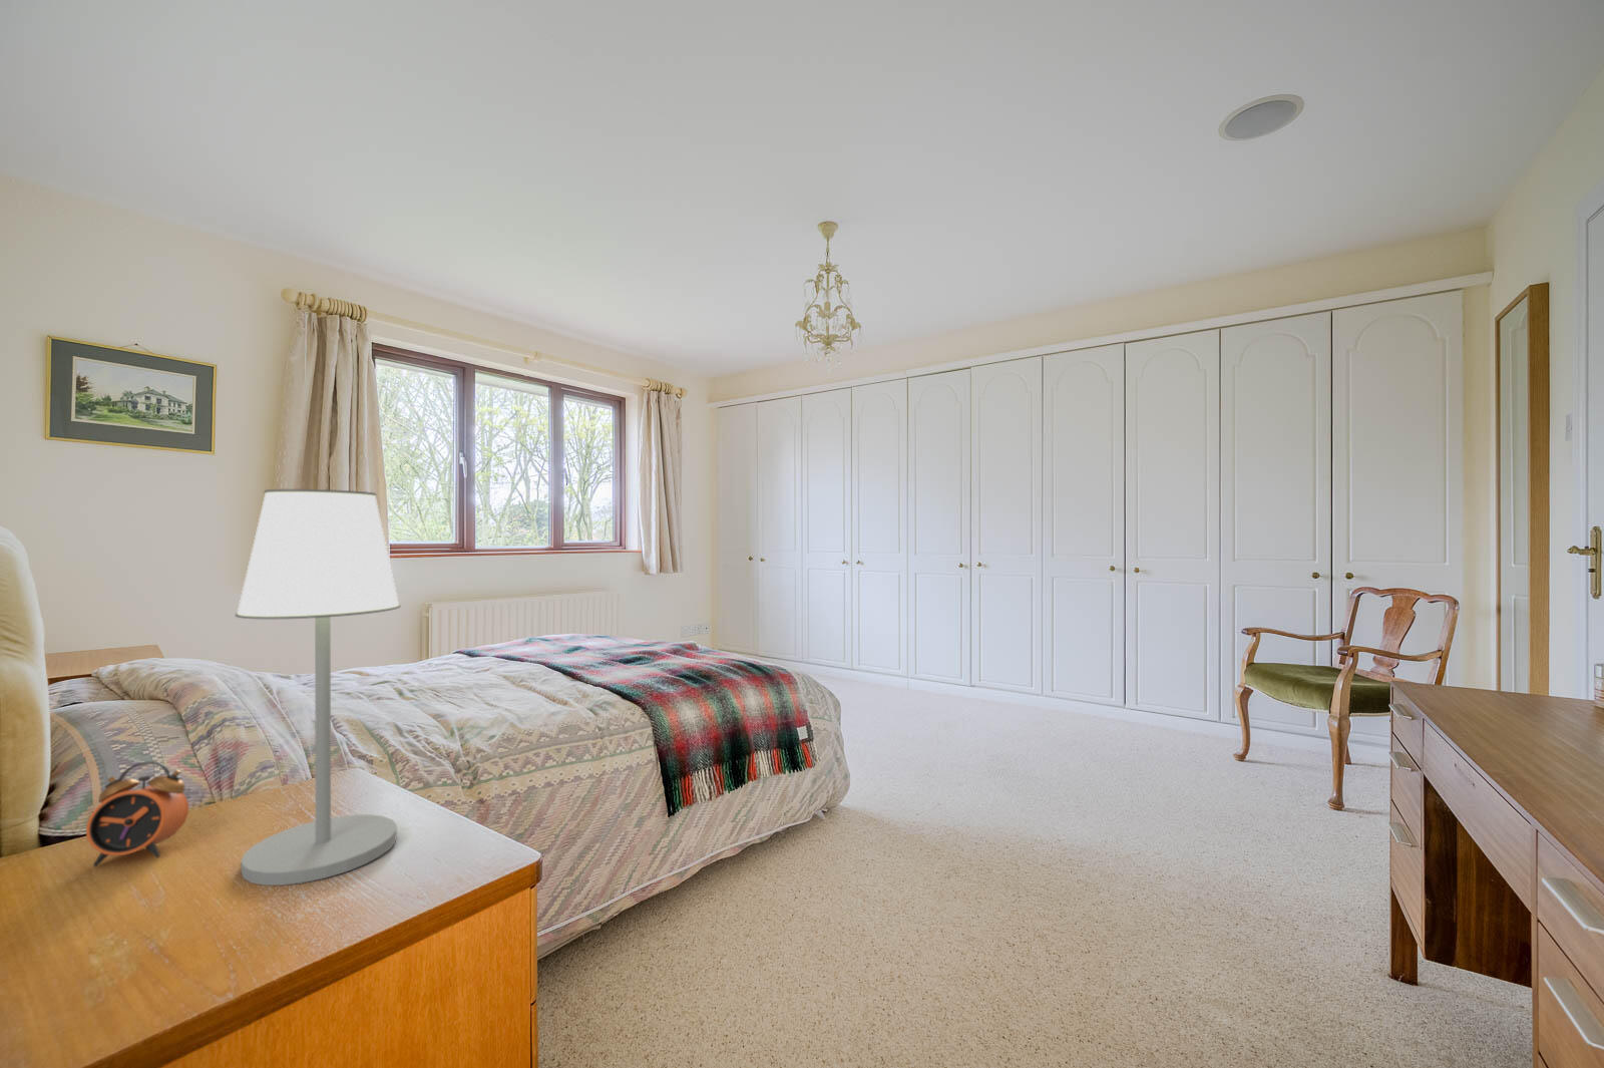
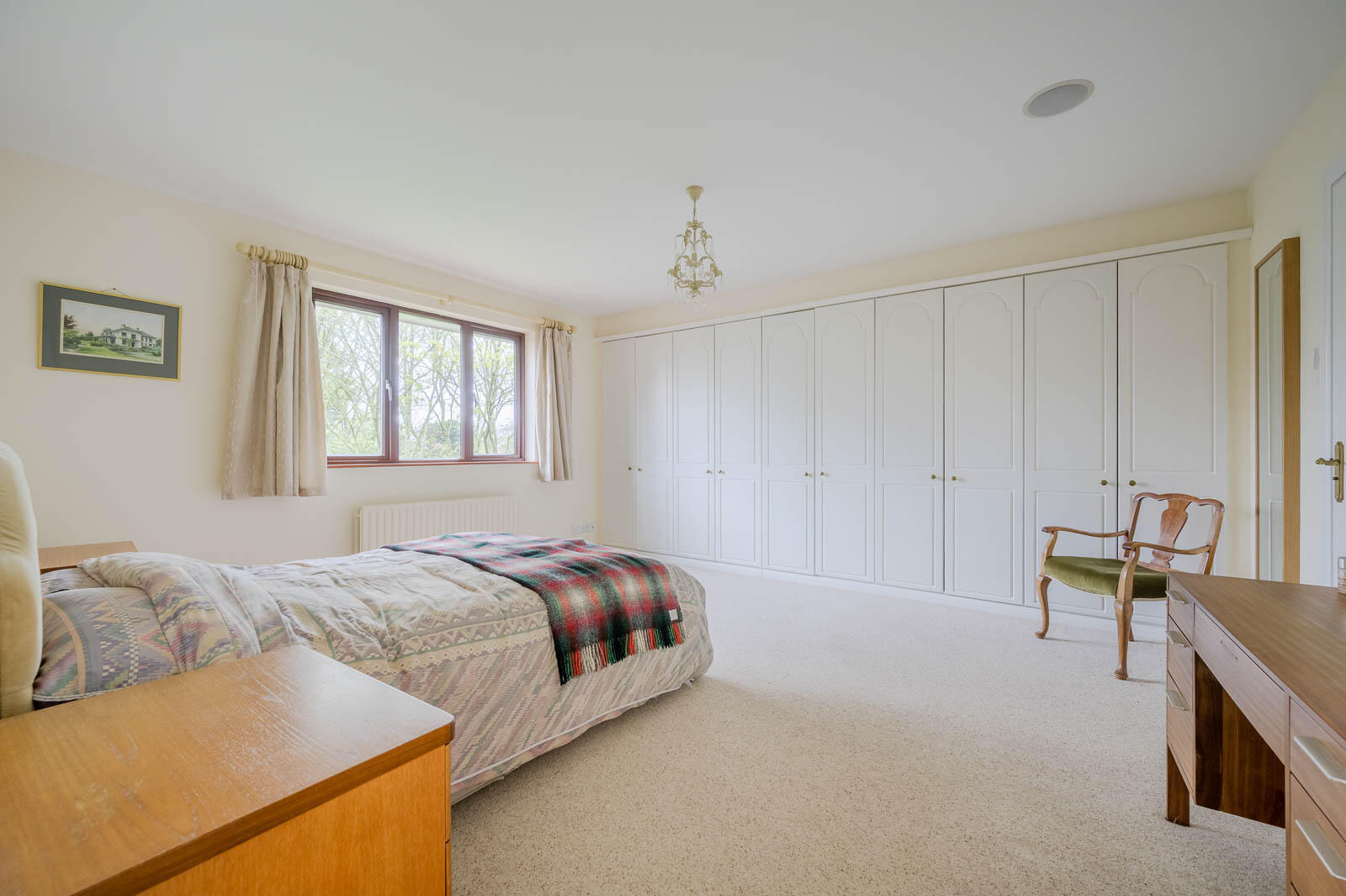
- table lamp (323, 672)
- alarm clock (139, 808)
